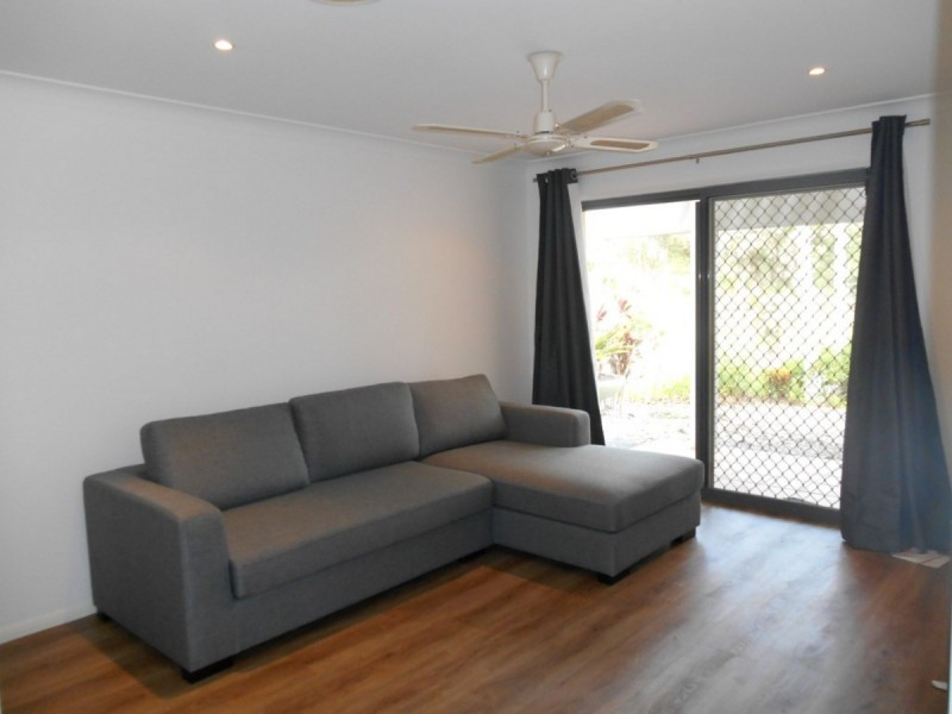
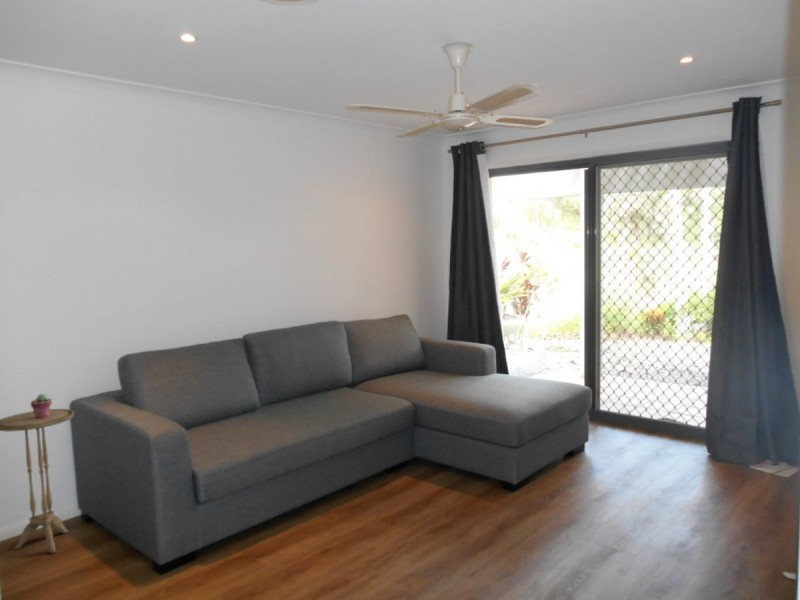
+ potted succulent (41, 405)
+ side table (41, 481)
